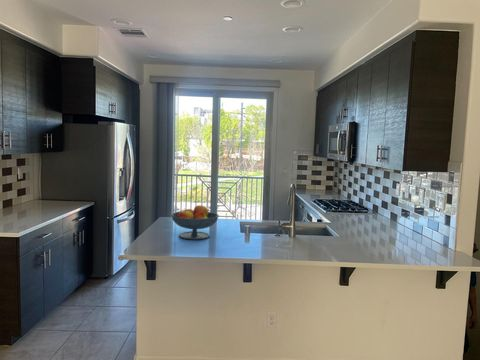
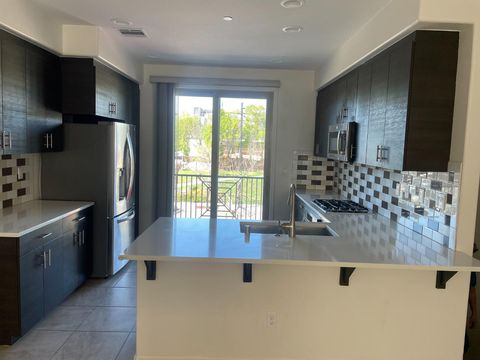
- fruit bowl (194, 221)
